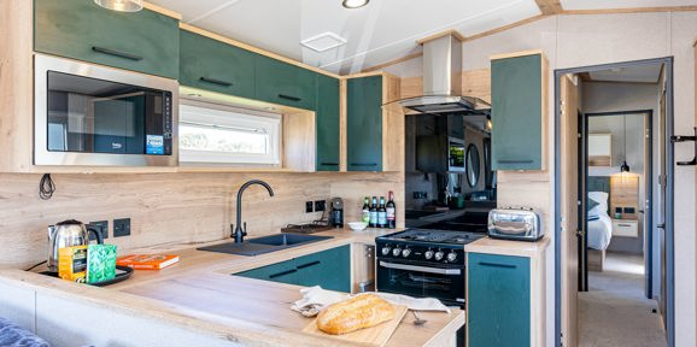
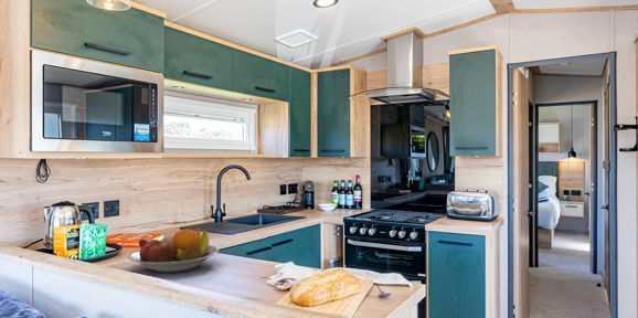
+ fruit bowl (174, 248)
